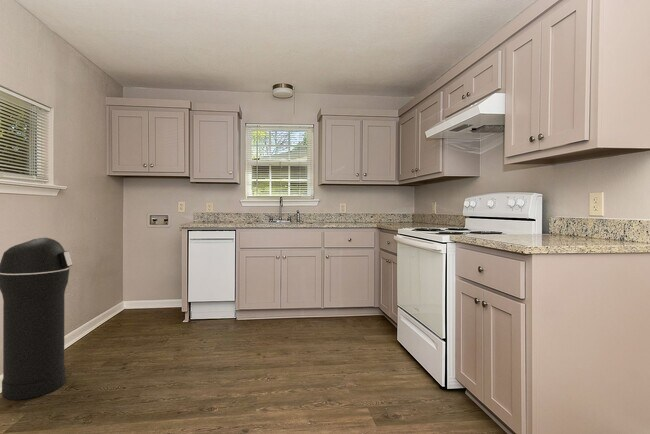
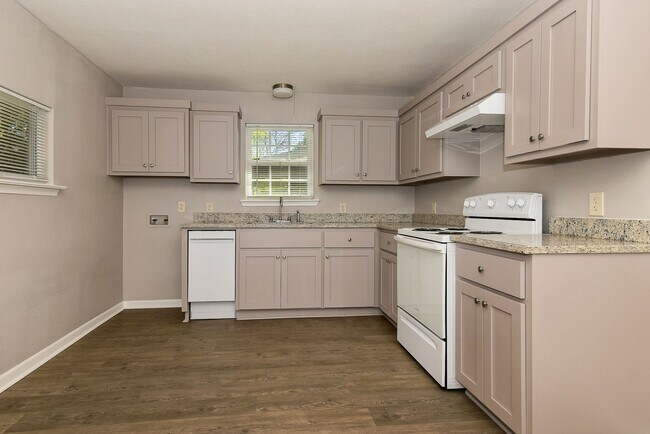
- trash can (37, 312)
